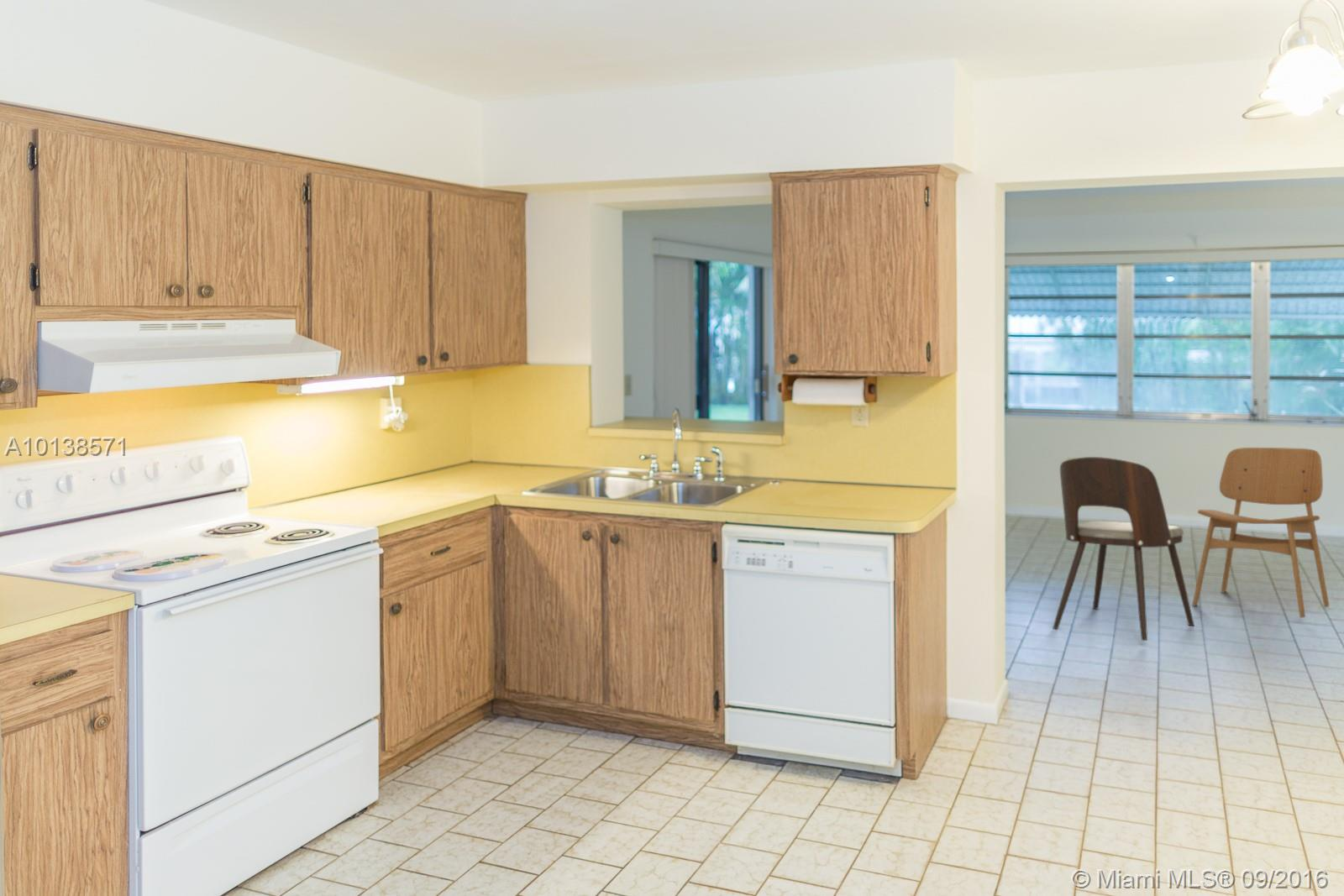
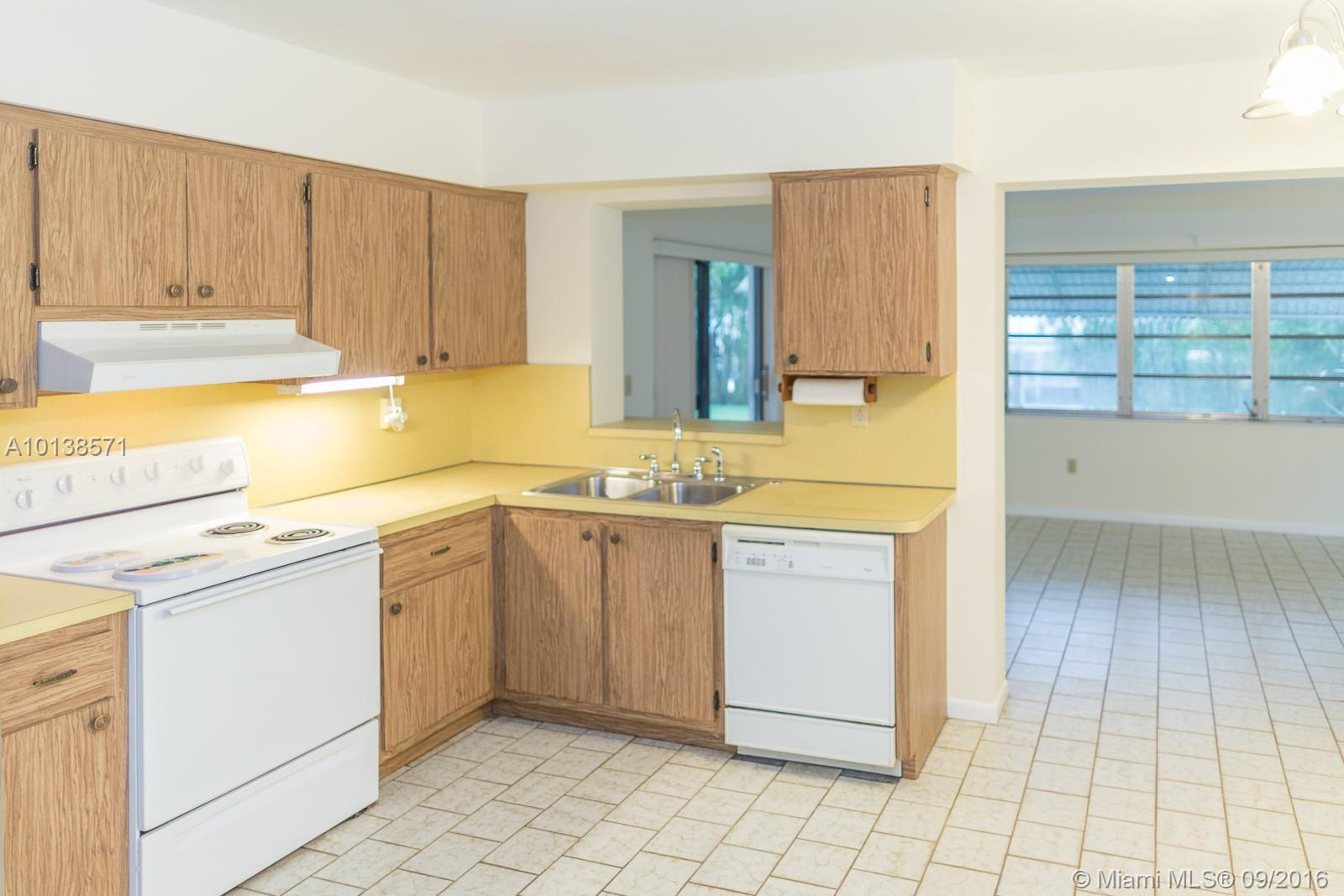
- dining chair (1120, 541)
- dining chair (1261, 523)
